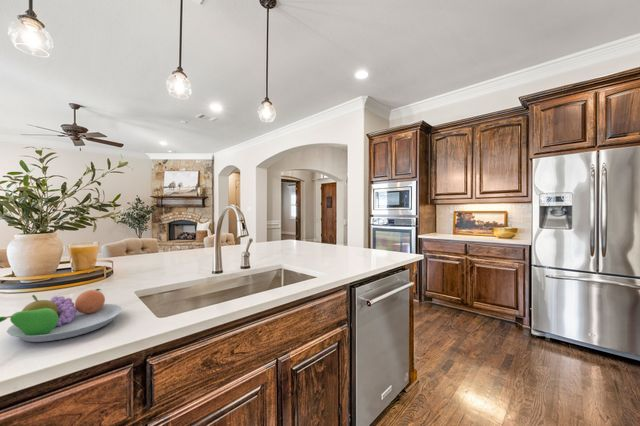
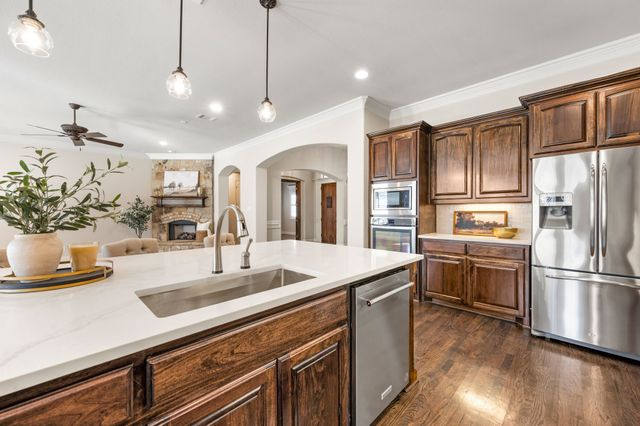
- fruit bowl (65, 310)
